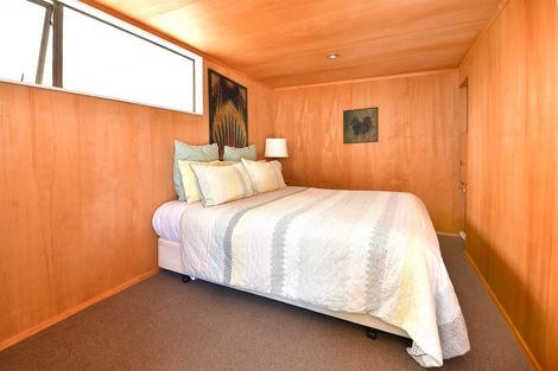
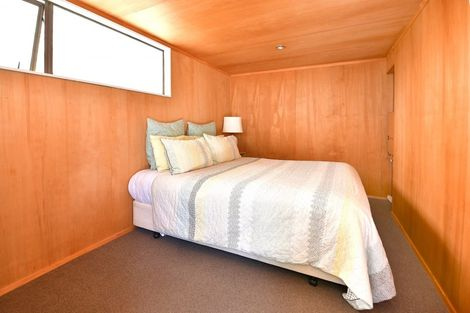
- wall art (230, 121)
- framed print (360, 126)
